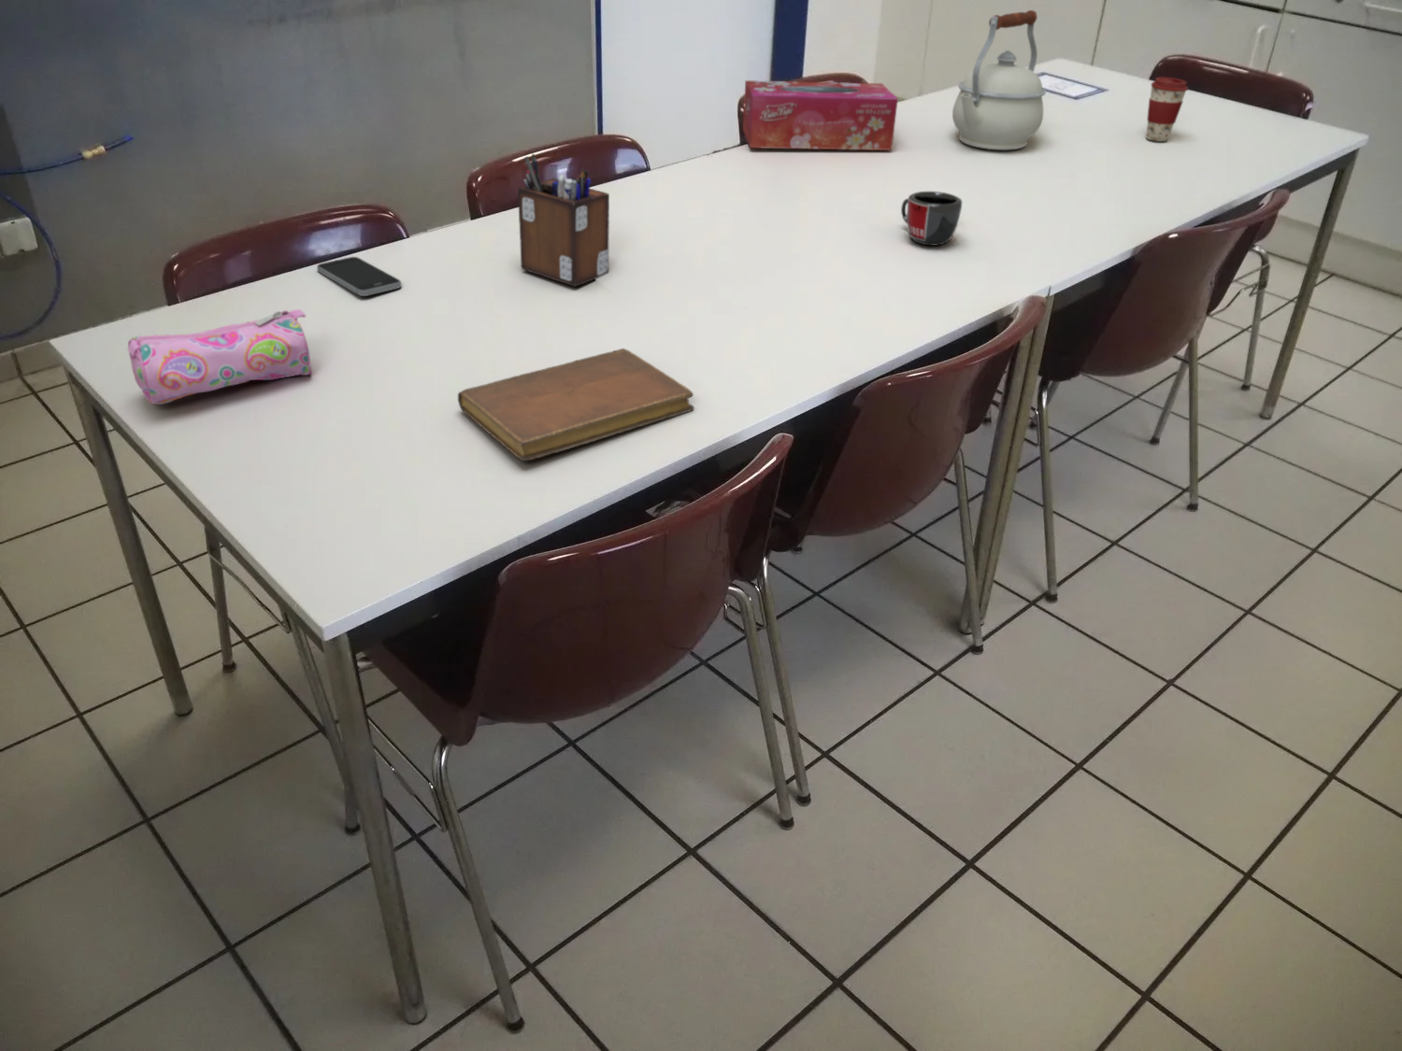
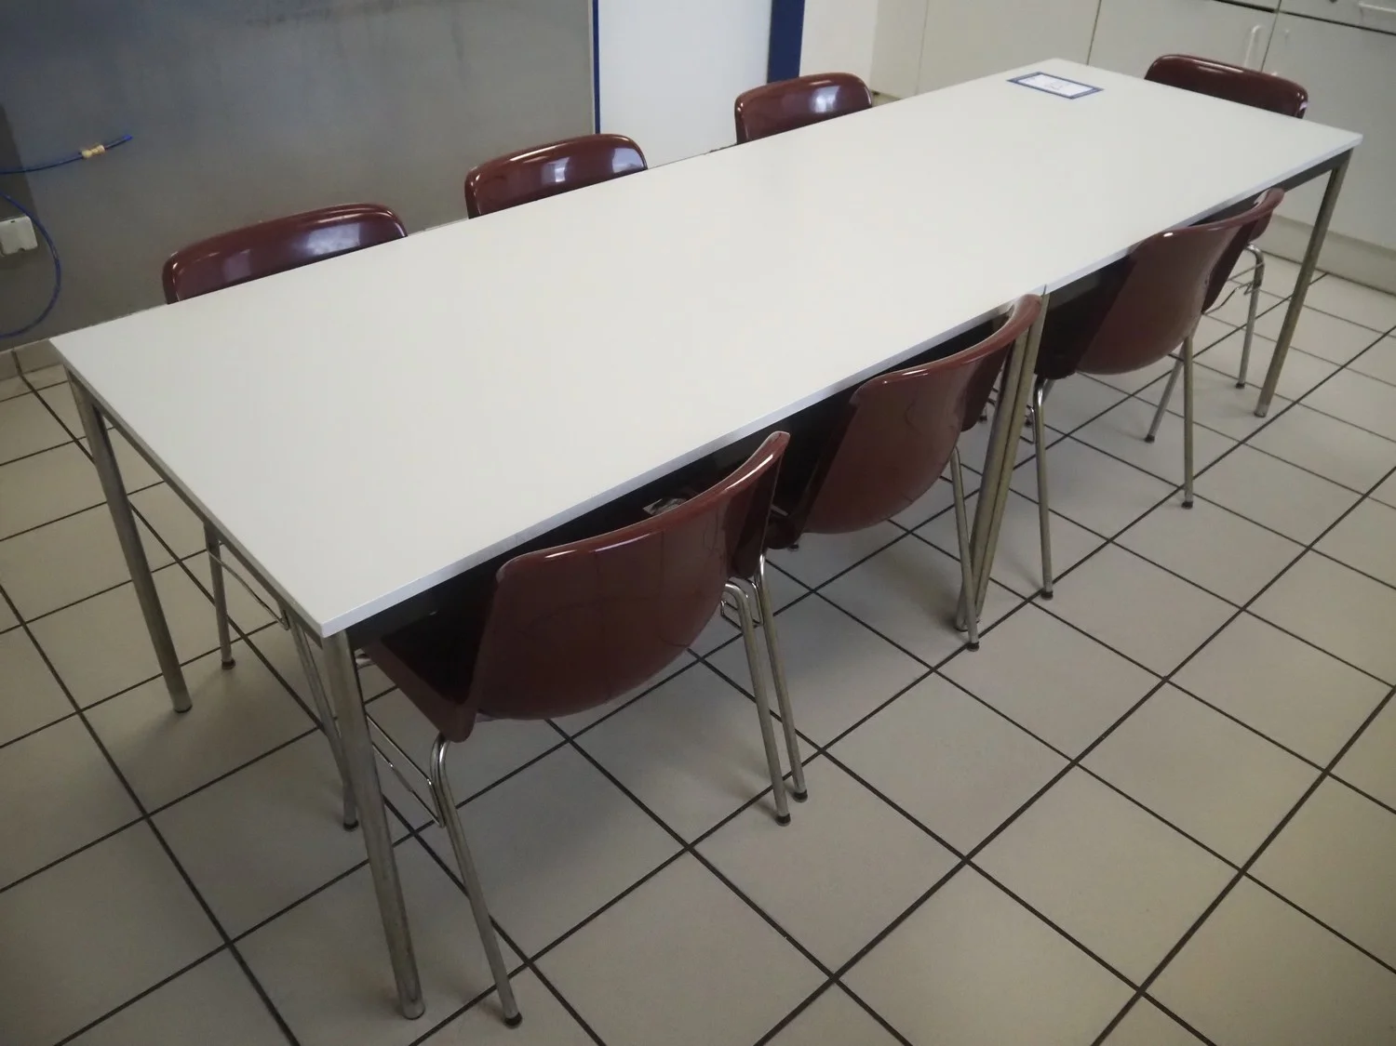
- coffee cup (1164, 109)
- smartphone (359, 276)
- mug (925, 216)
- kettle (998, 79)
- pencil case (223, 354)
- desk organizer (564, 215)
- tissue box (817, 115)
- notebook (576, 399)
